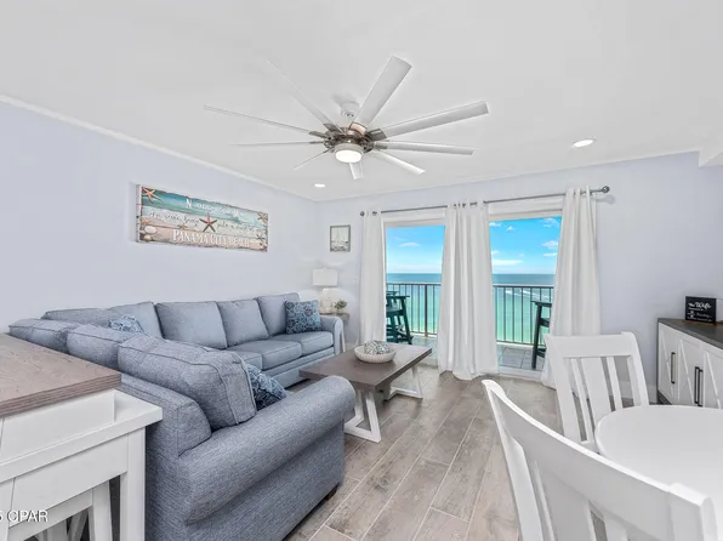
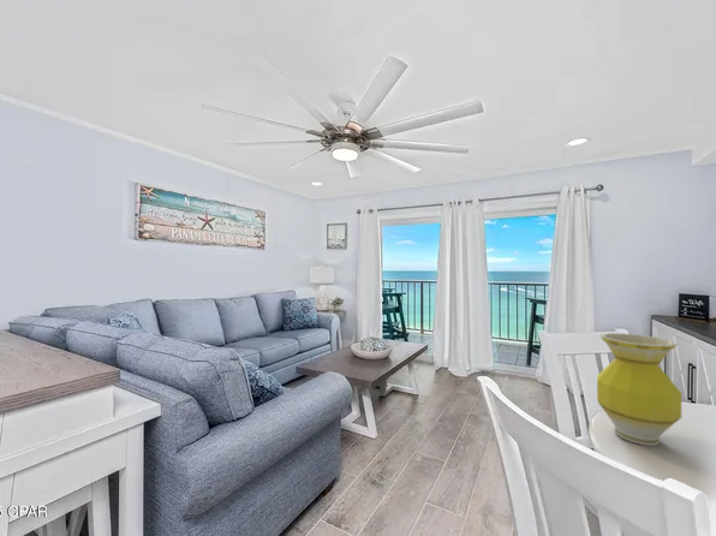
+ vase (636, 387)
